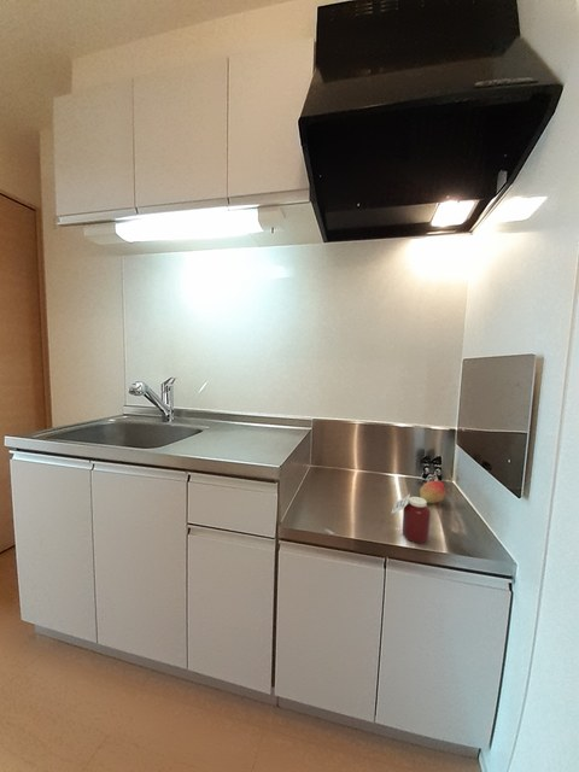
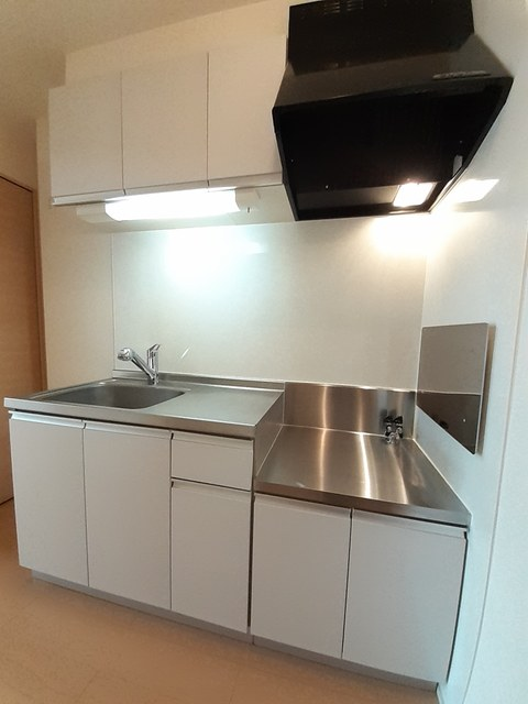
- jar (410, 516)
- fruit (433, 491)
